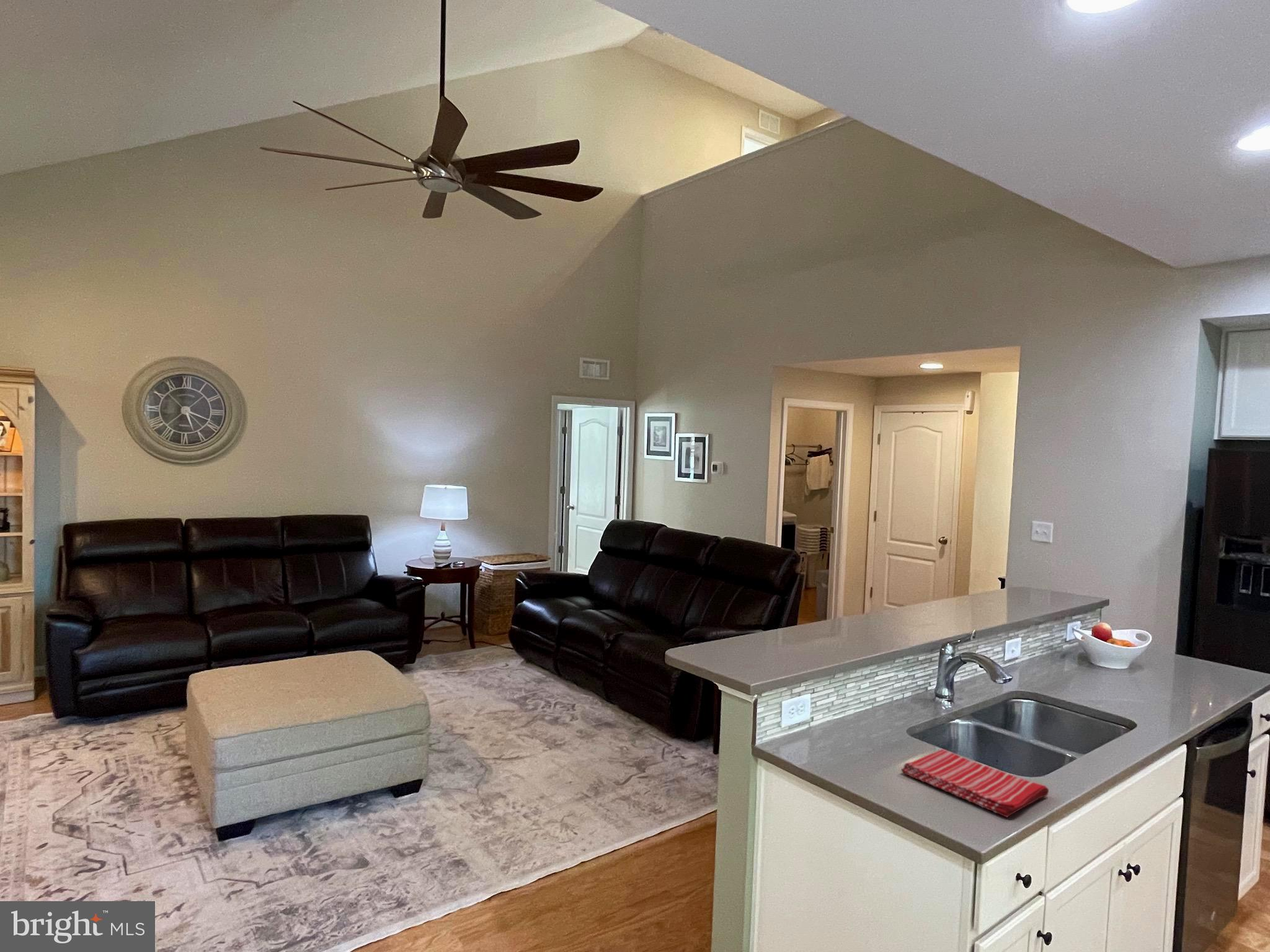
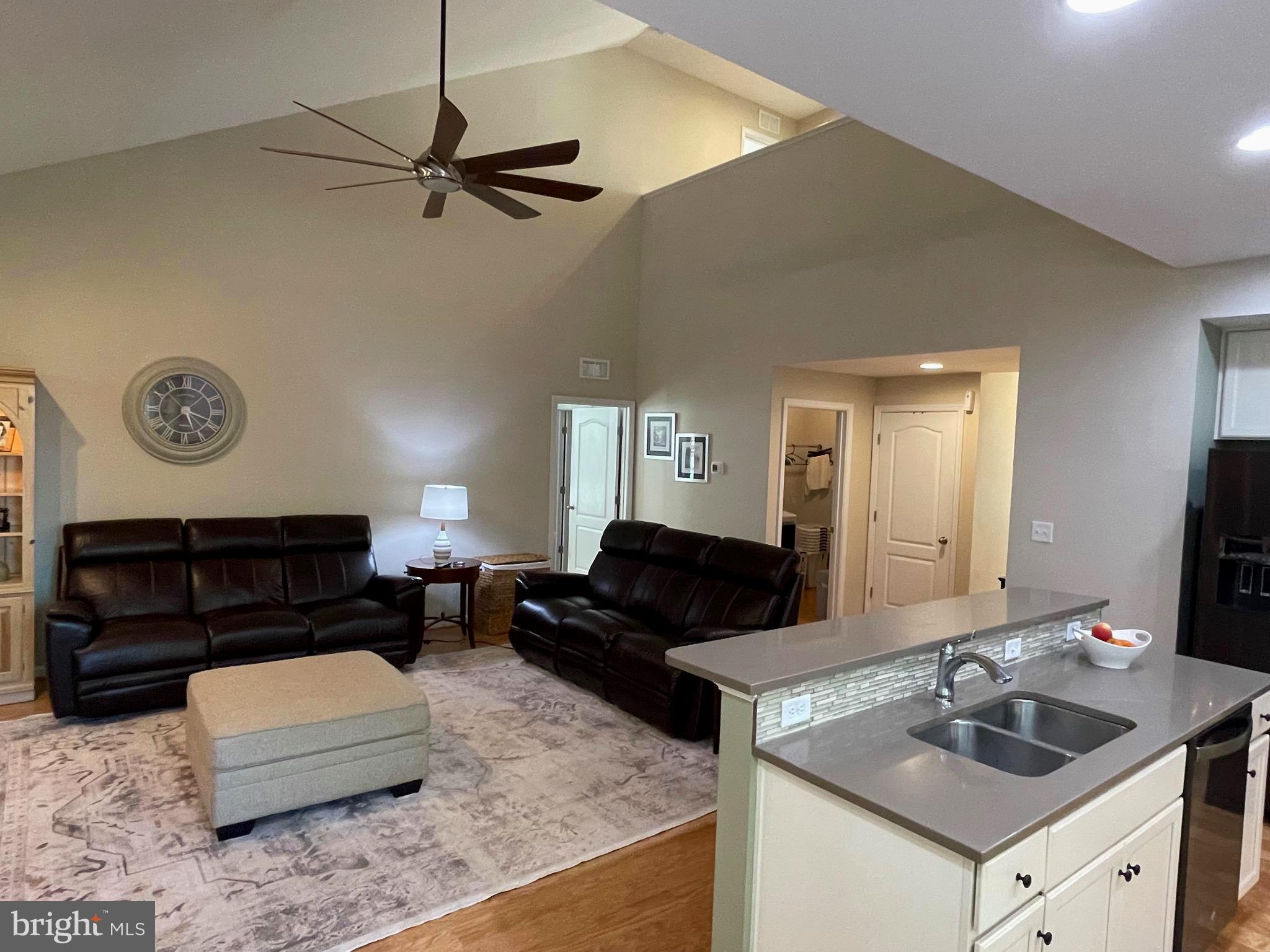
- dish towel (974, 778)
